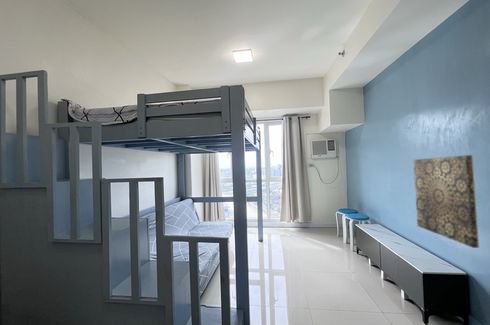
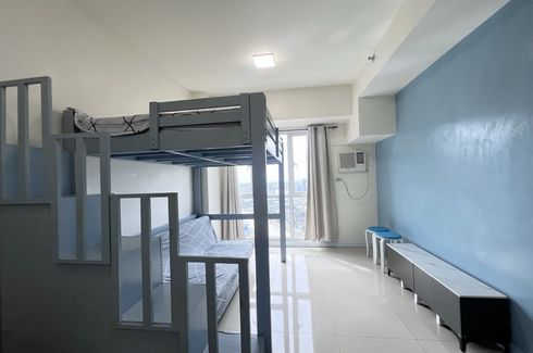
- wall art (440, 196)
